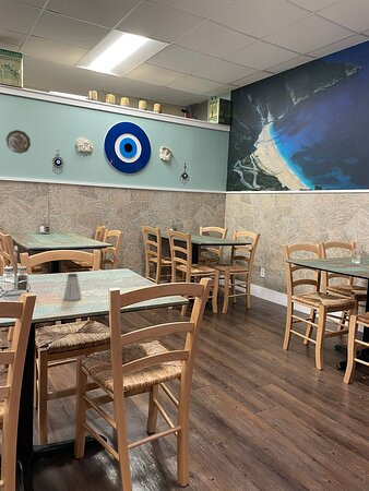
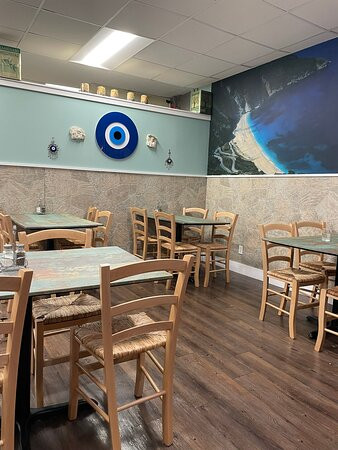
- saltshaker (72, 286)
- decorative plate (17, 142)
